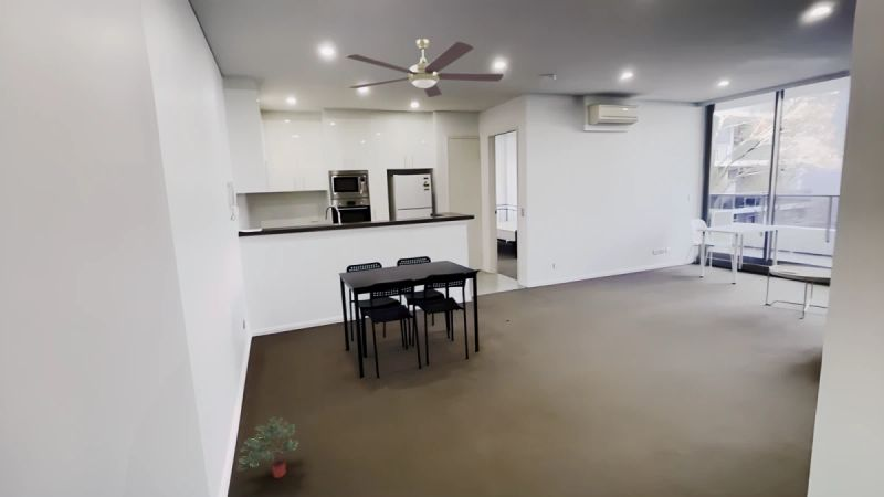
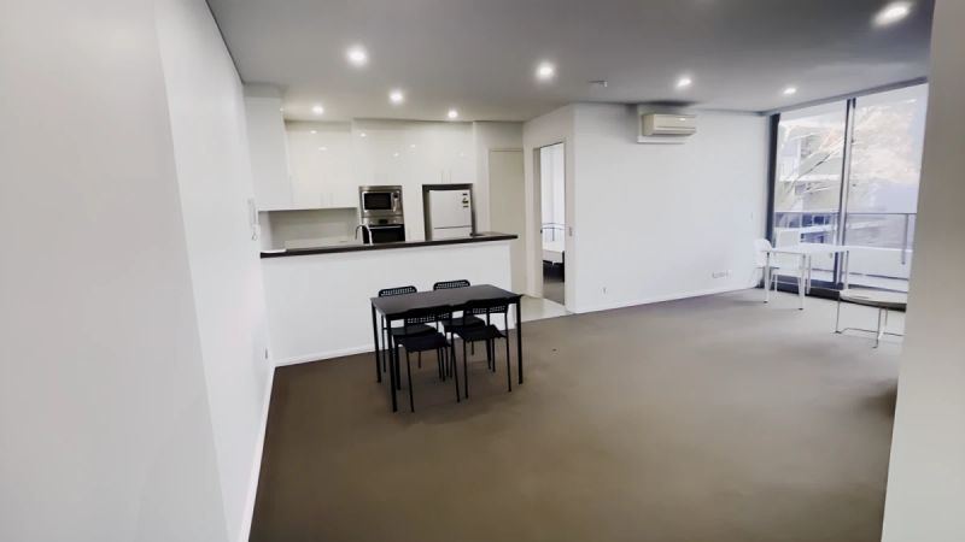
- electric fan (423, 64)
- potted plant (269, 447)
